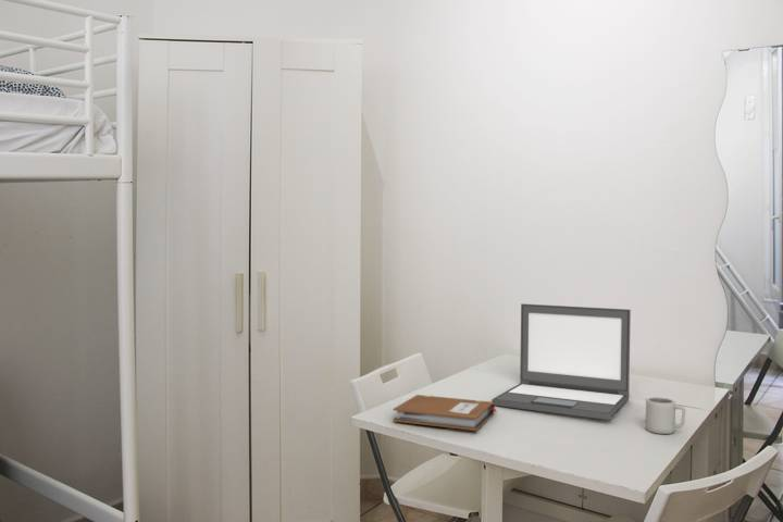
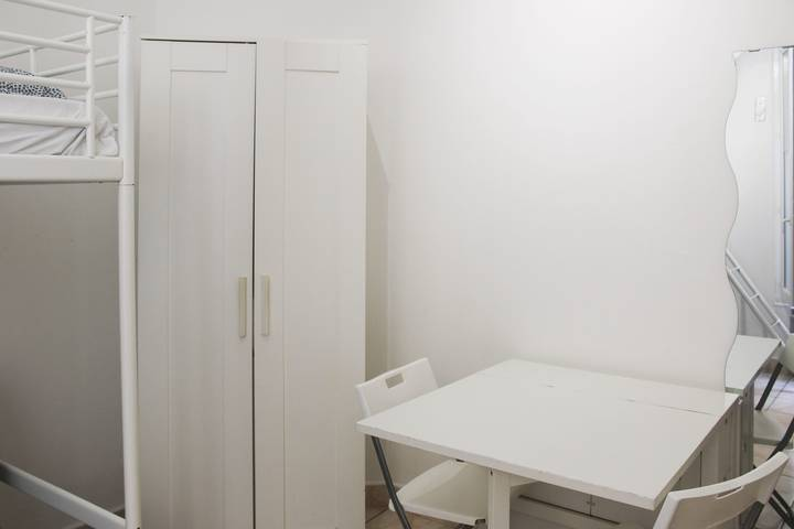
- laptop (562, 356)
- cup (664, 415)
- notebook (447, 411)
